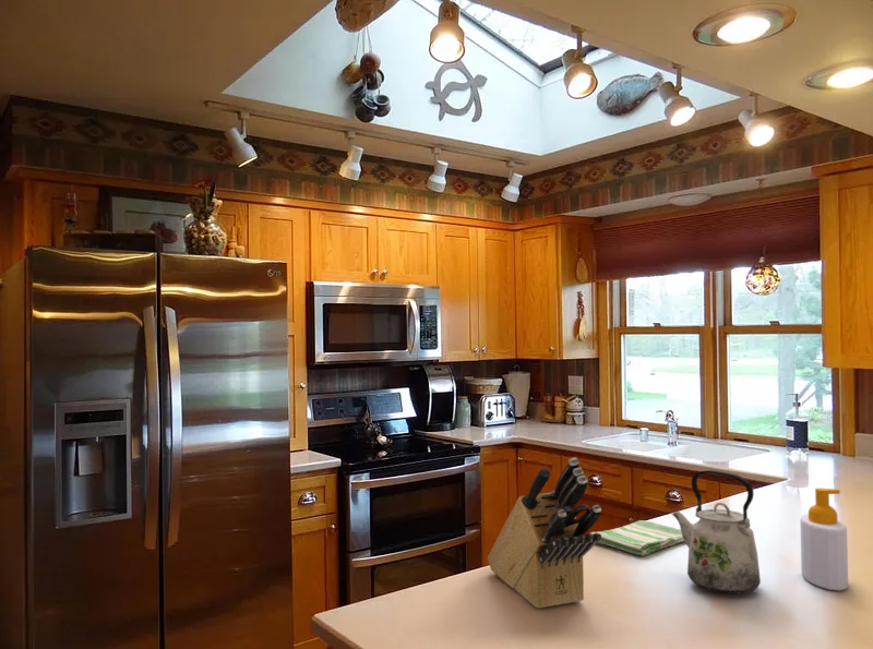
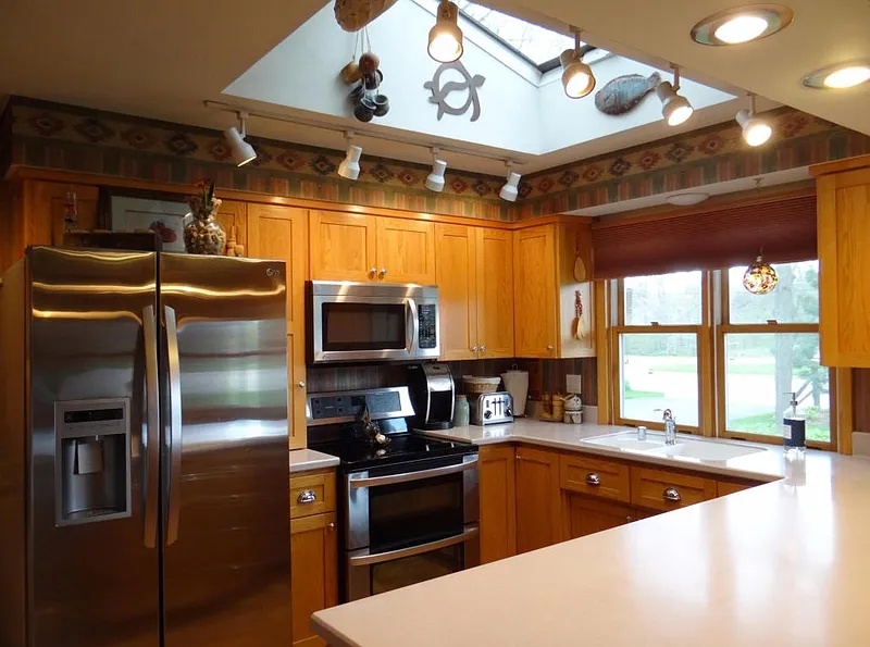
- dish towel (641, 534)
- soap bottle (823, 534)
- knife block (540, 521)
- kettle (710, 526)
